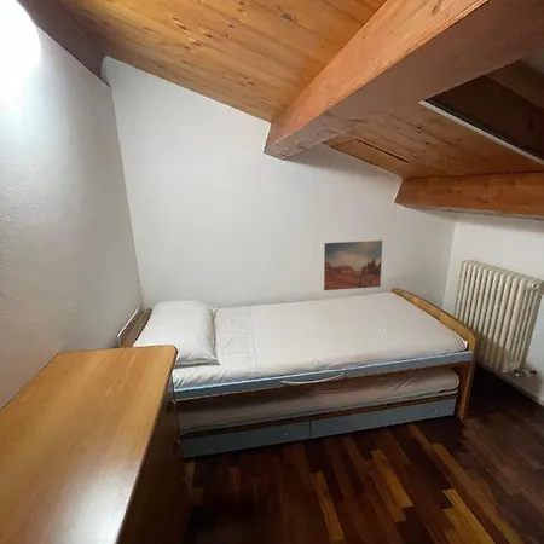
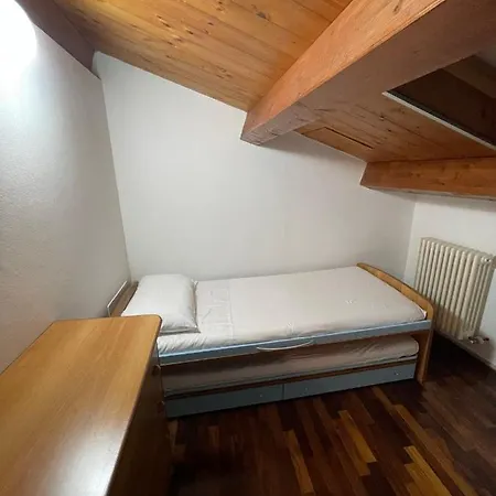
- wall art (353, 265)
